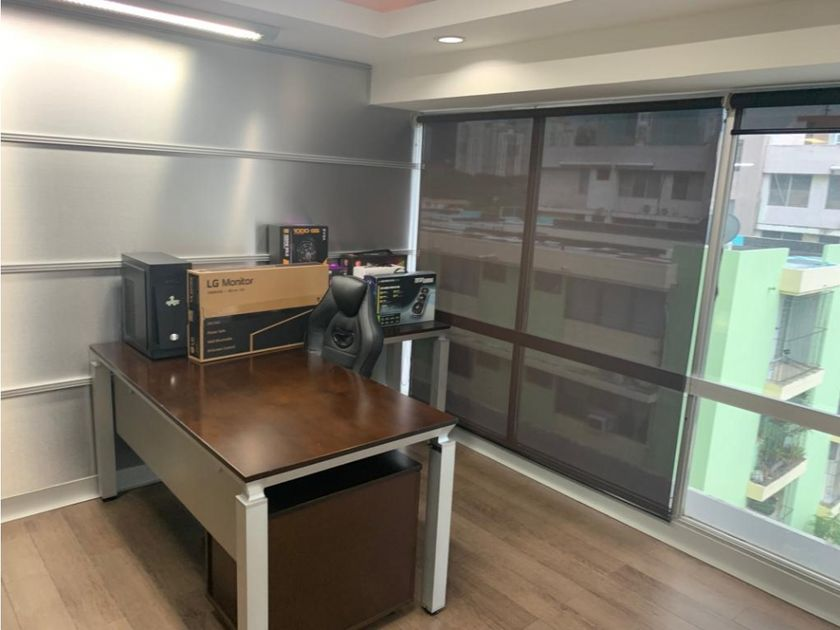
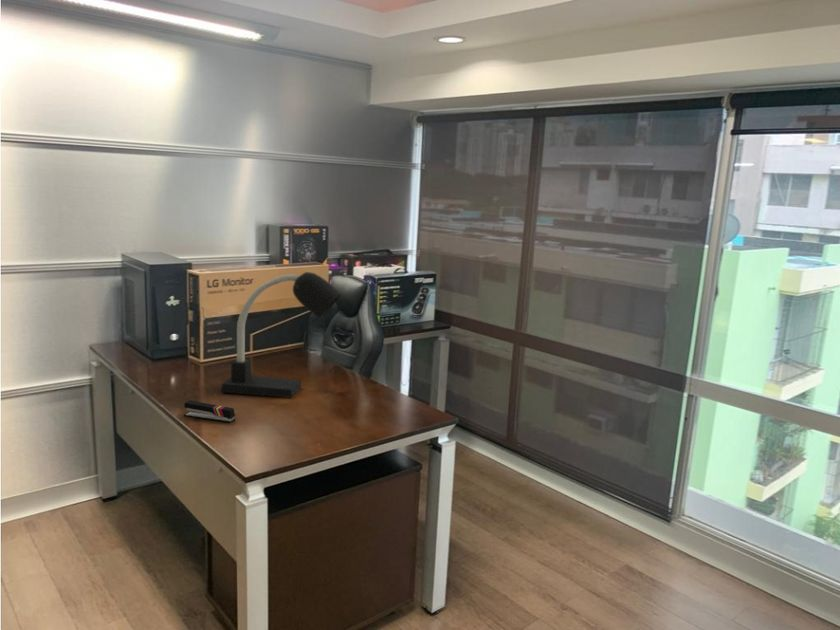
+ desk lamp (305, 307)
+ stapler (209, 411)
